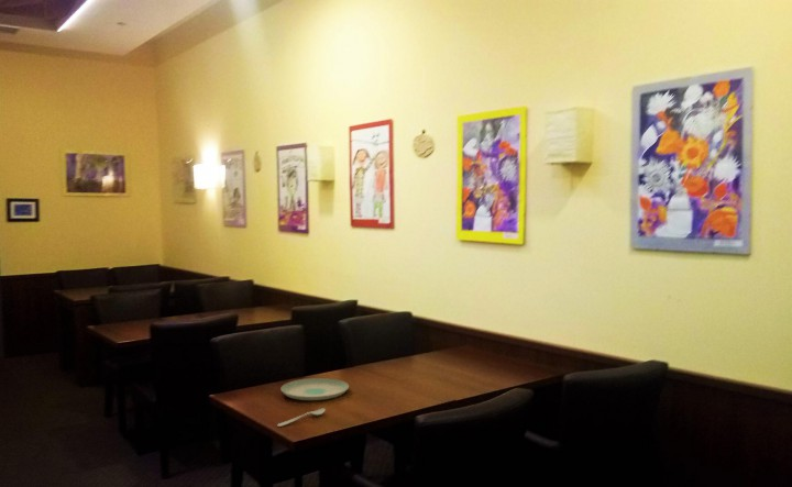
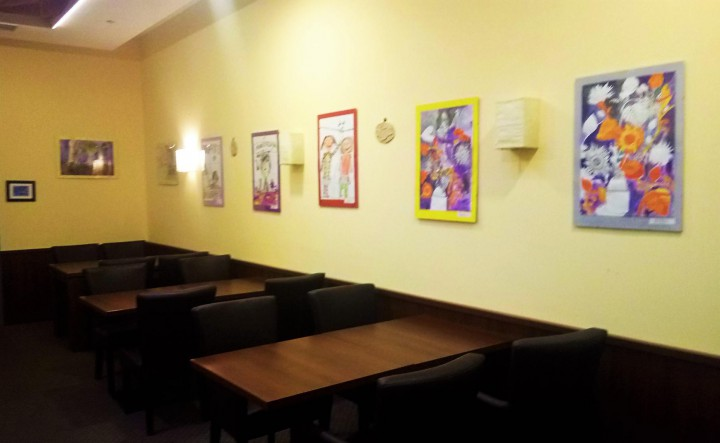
- spoon (301, 416)
- plate (315, 389)
